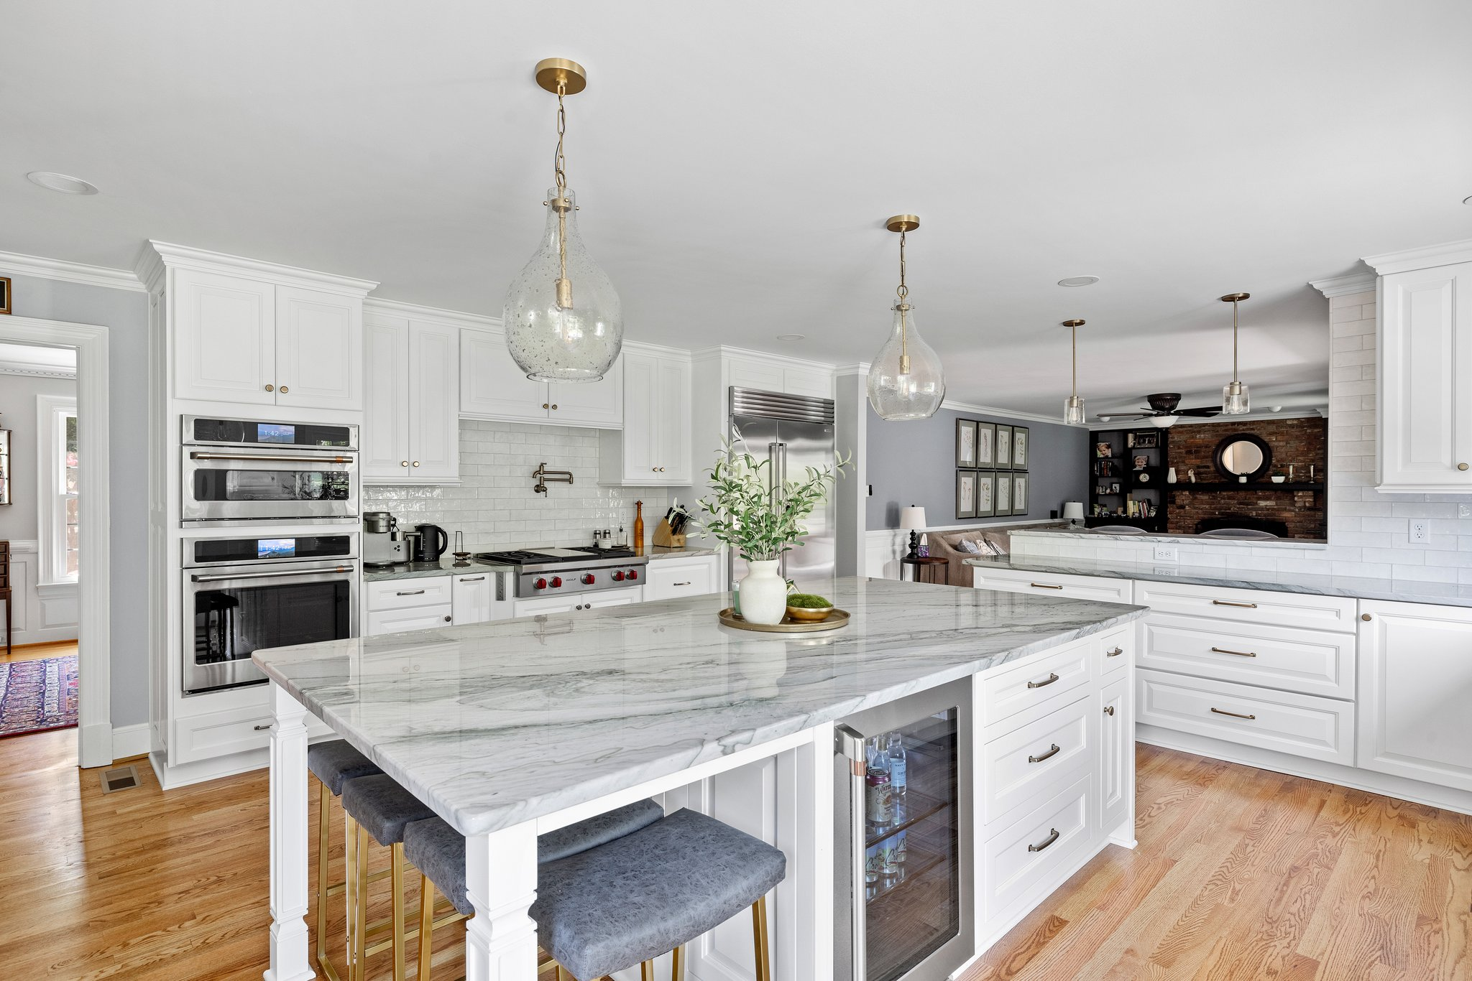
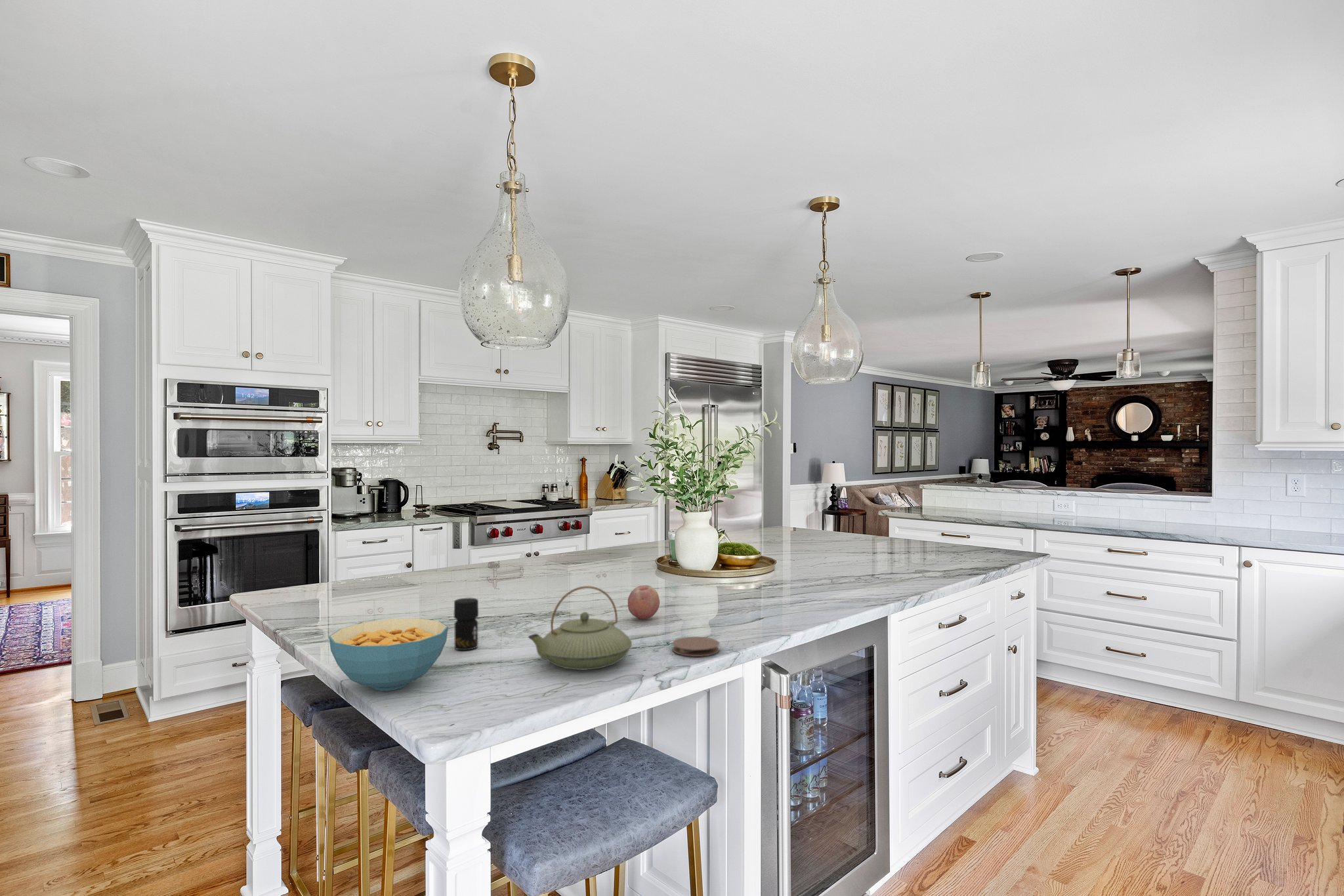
+ coaster (696, 646)
+ fruit (644, 602)
+ teapot (579, 624)
+ jar (466, 623)
+ cereal bowl (390, 658)
